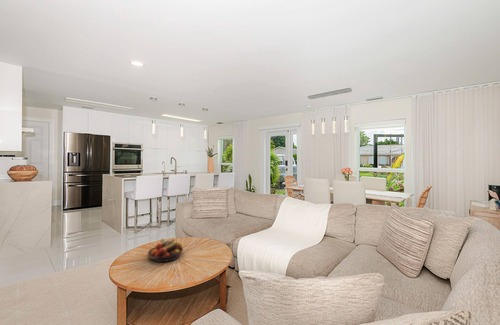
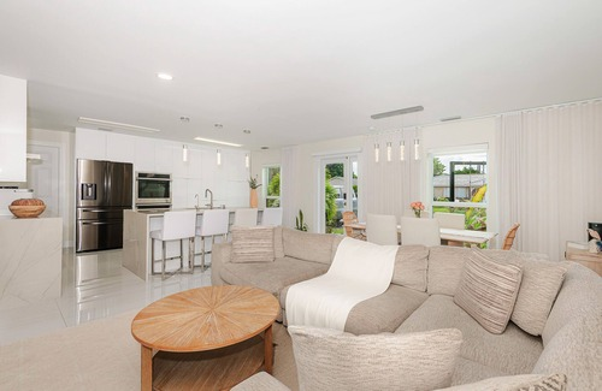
- fruit bowl (165, 248)
